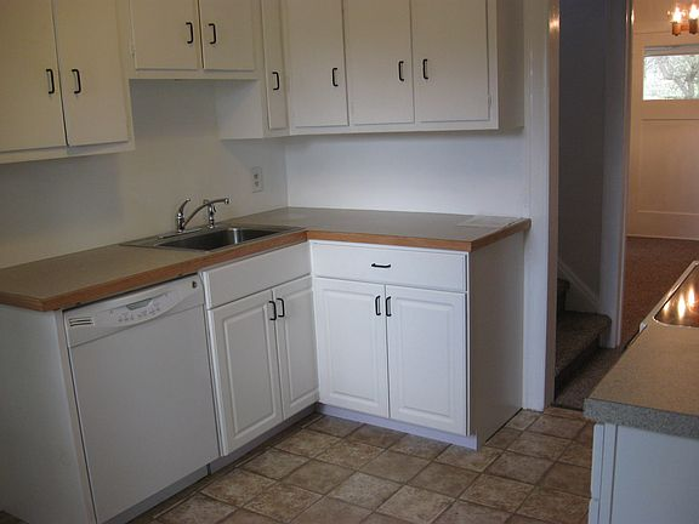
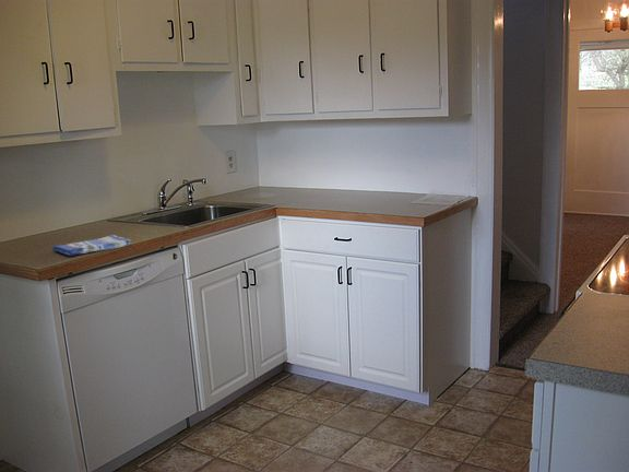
+ dish towel (92, 244)
